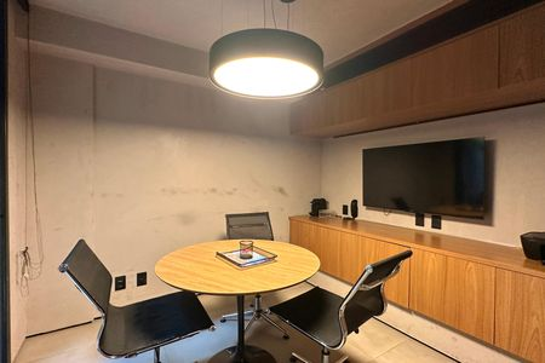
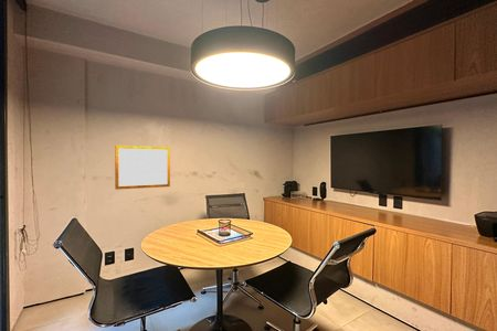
+ writing board (144, 167)
